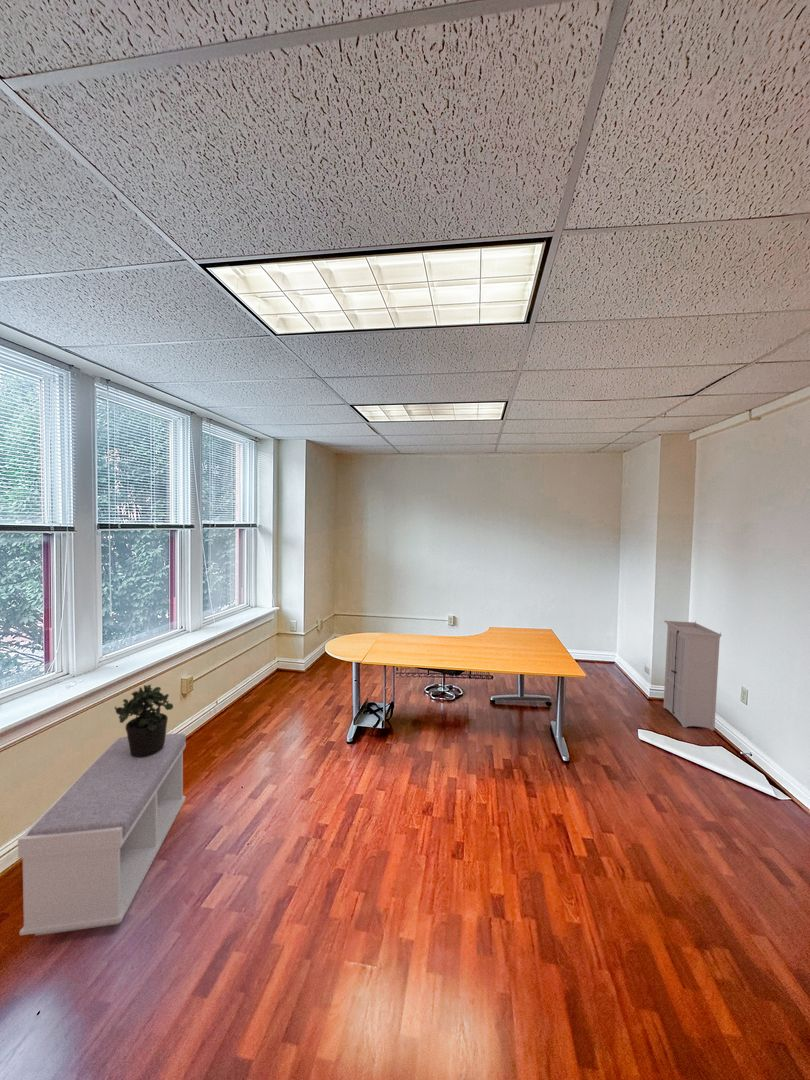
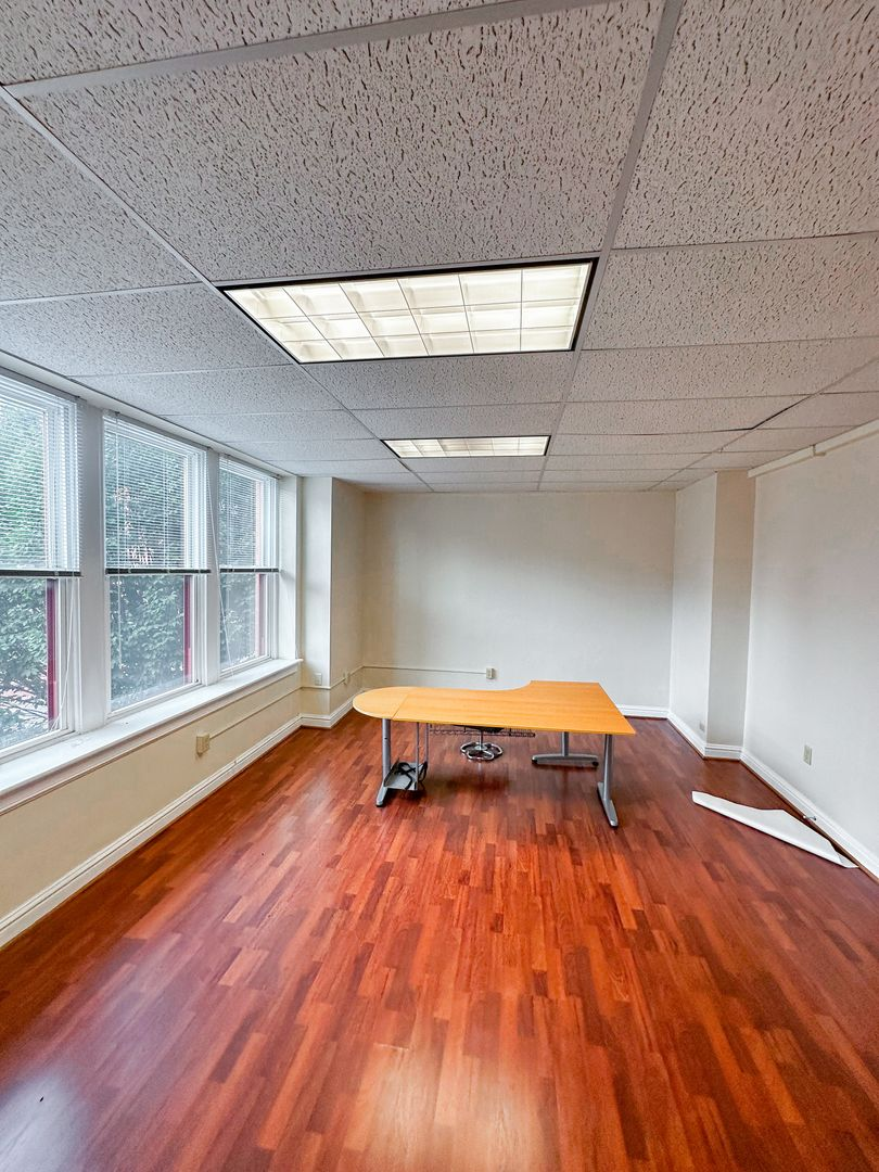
- storage cabinet (688, 672)
- bench (120, 817)
- potted plant (144, 717)
